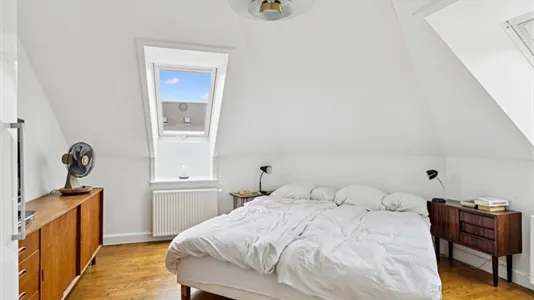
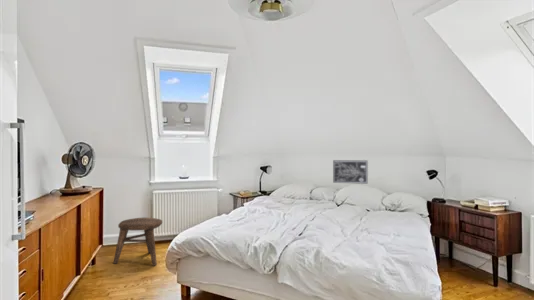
+ wall art (350, 171)
+ stool (138, 240)
